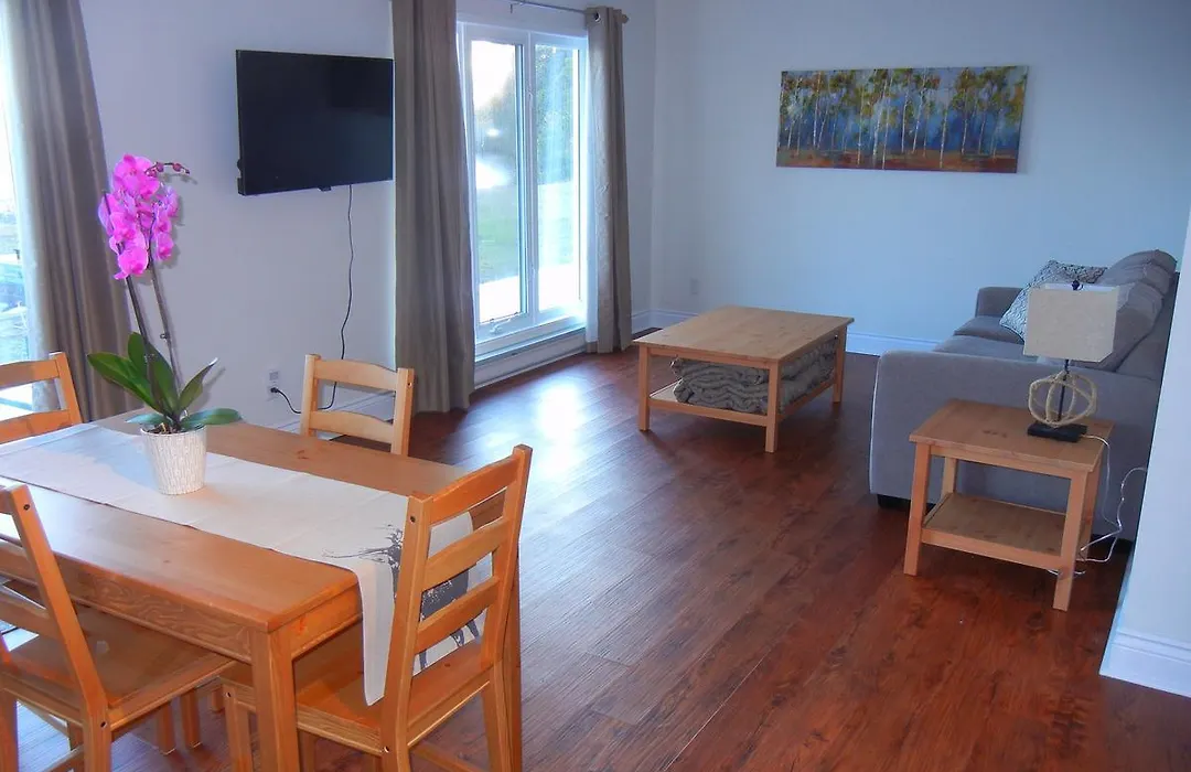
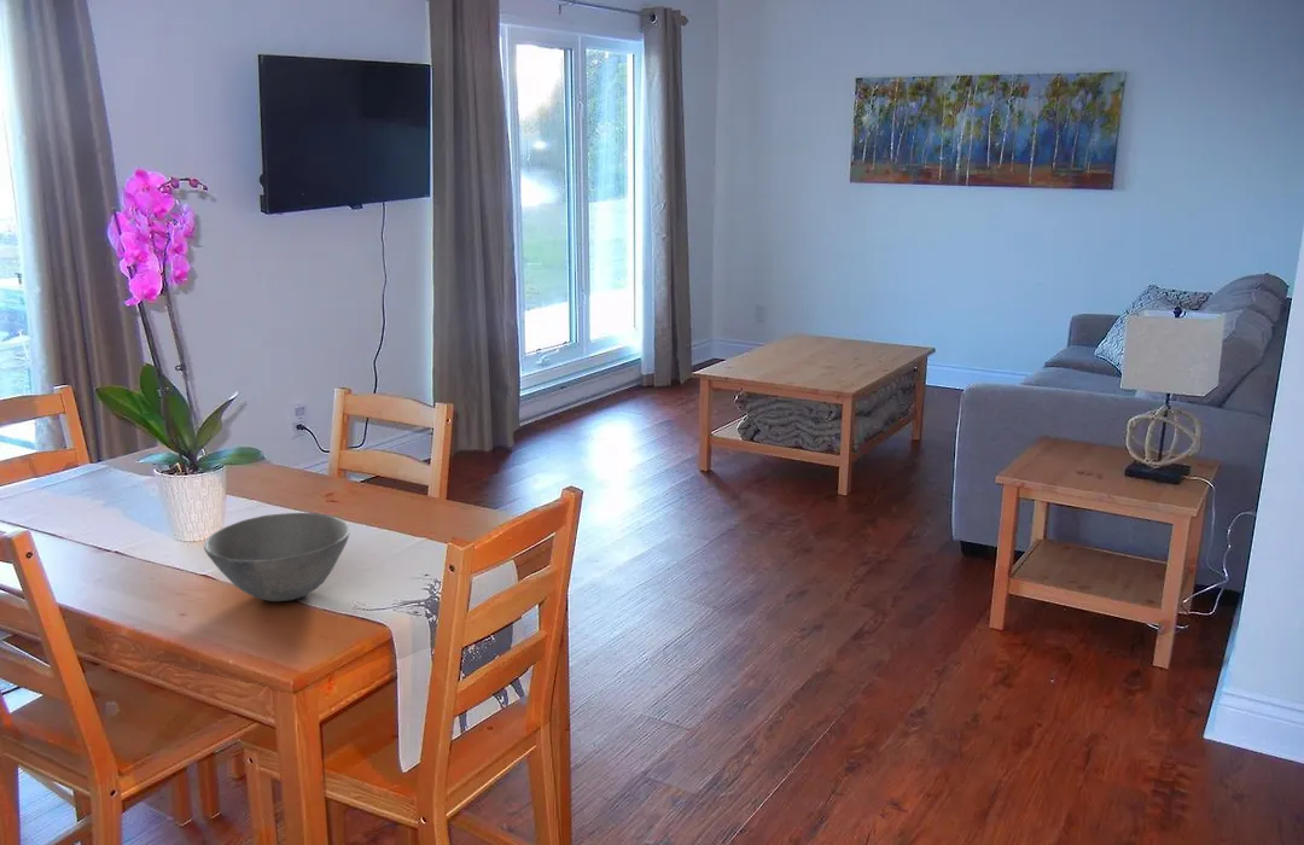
+ bowl (280, 564)
